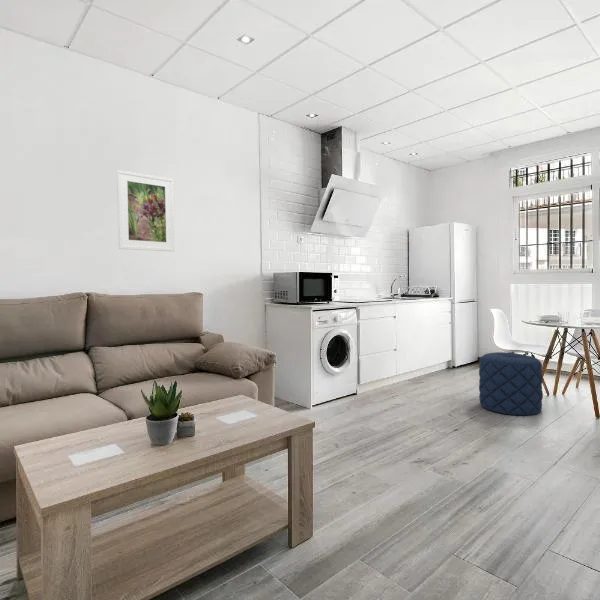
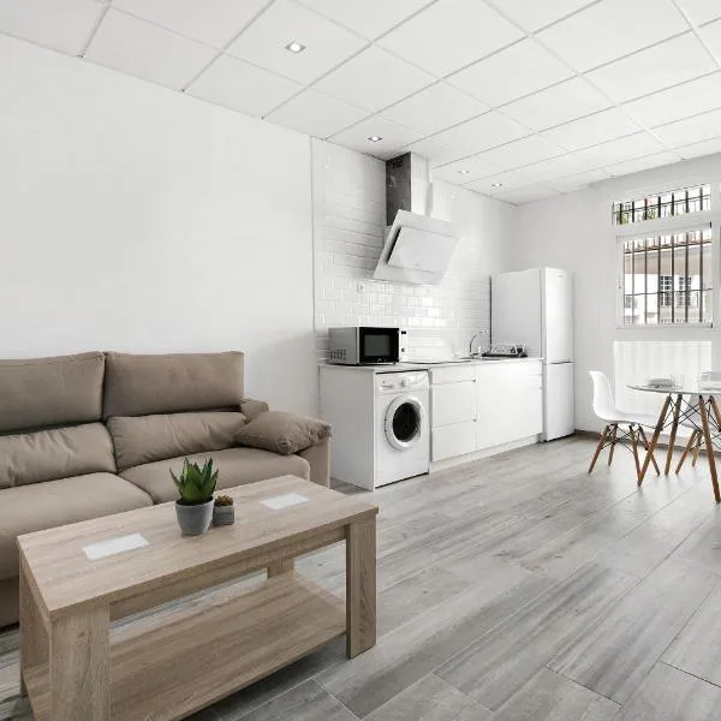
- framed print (147, 212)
- pouf (509, 381)
